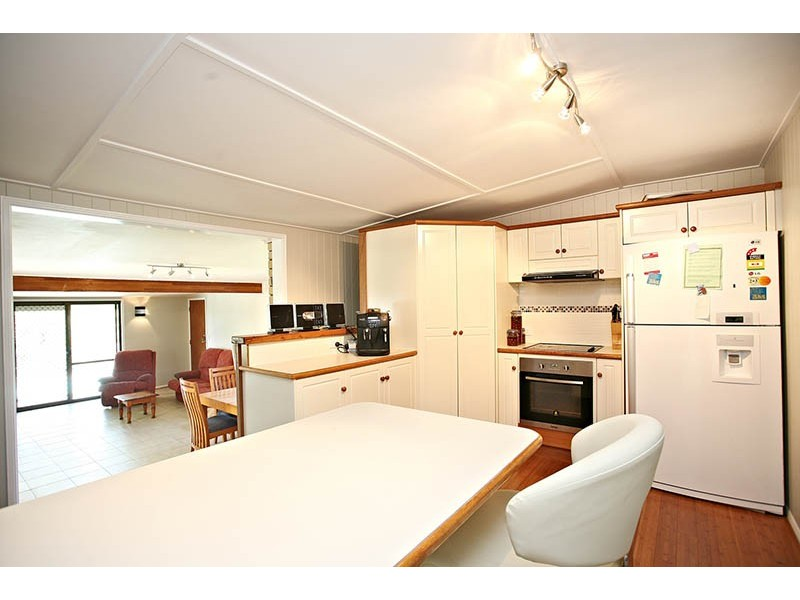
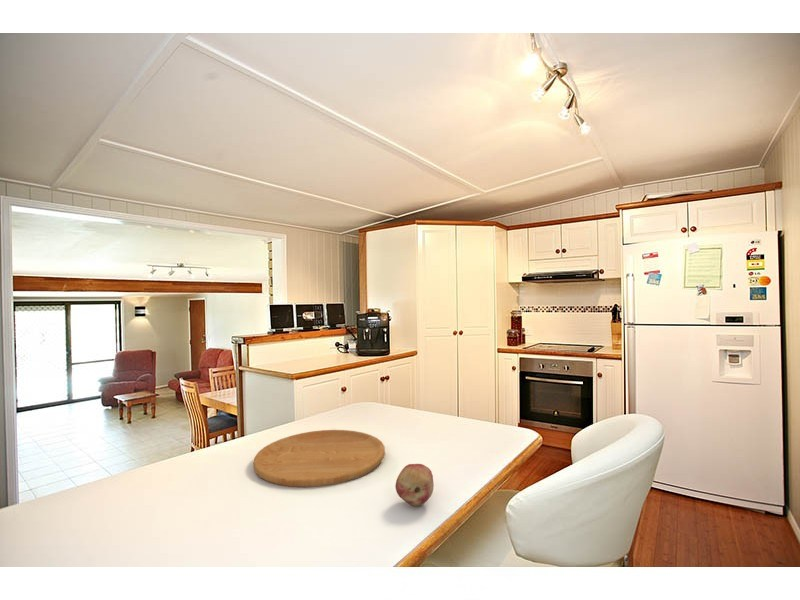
+ fruit (415, 484)
+ cutting board (321, 454)
